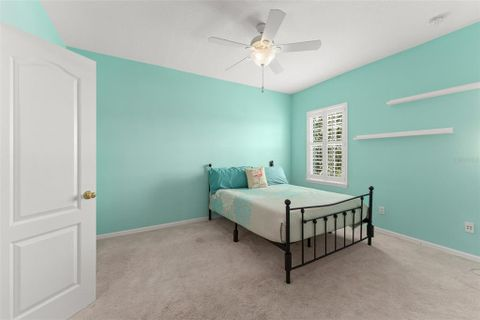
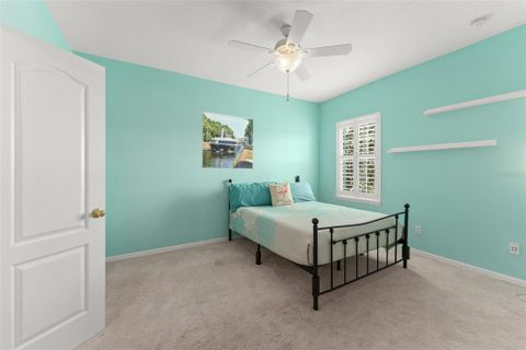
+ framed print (229, 142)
